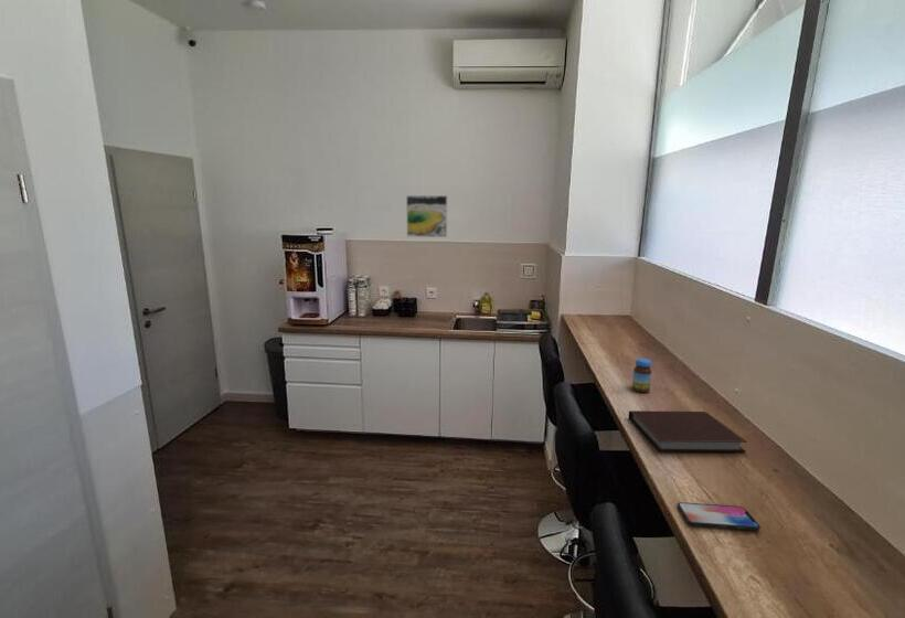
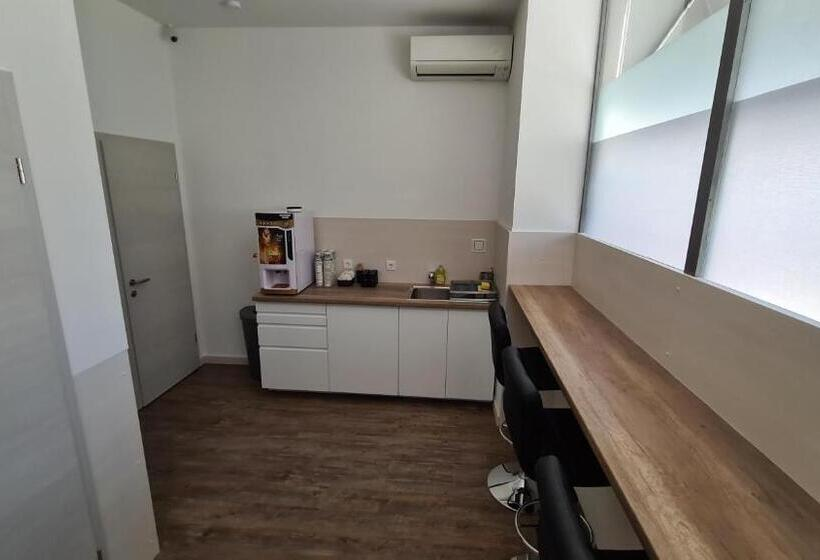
- notebook (683, 429)
- jar (641, 374)
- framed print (426, 216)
- smartphone (716, 515)
